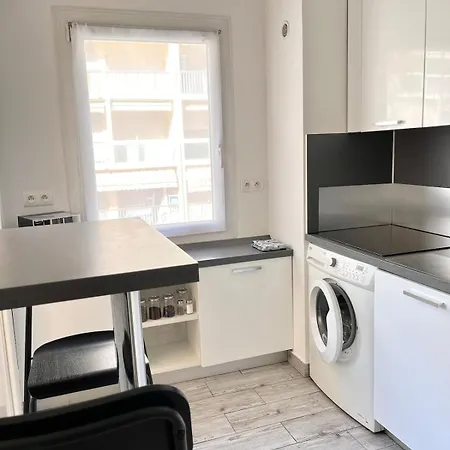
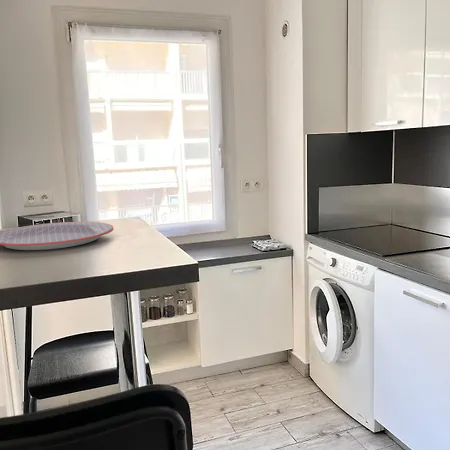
+ plate (52, 236)
